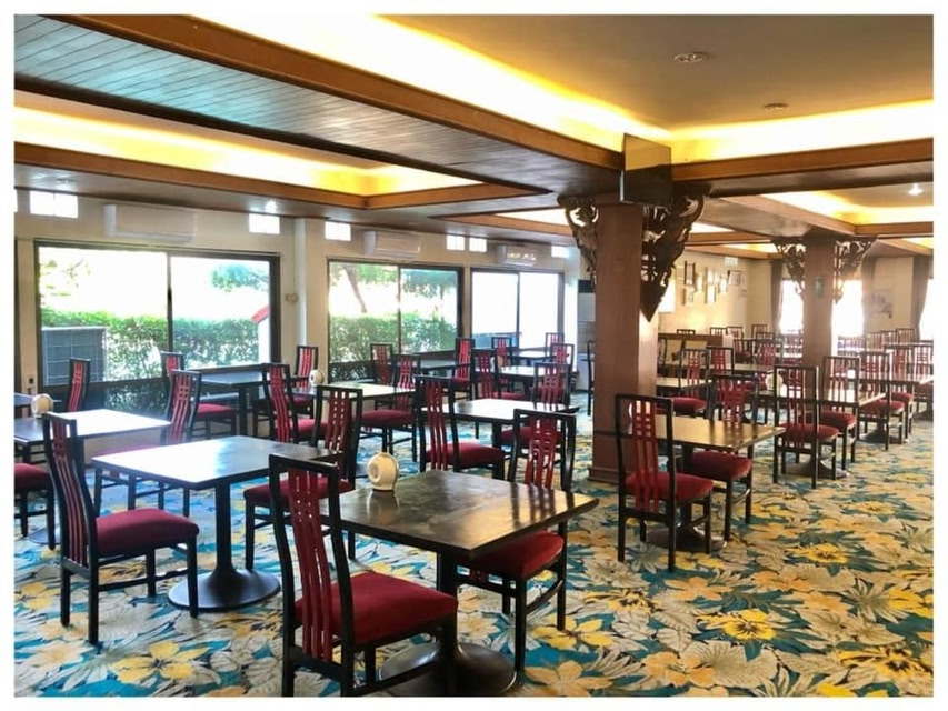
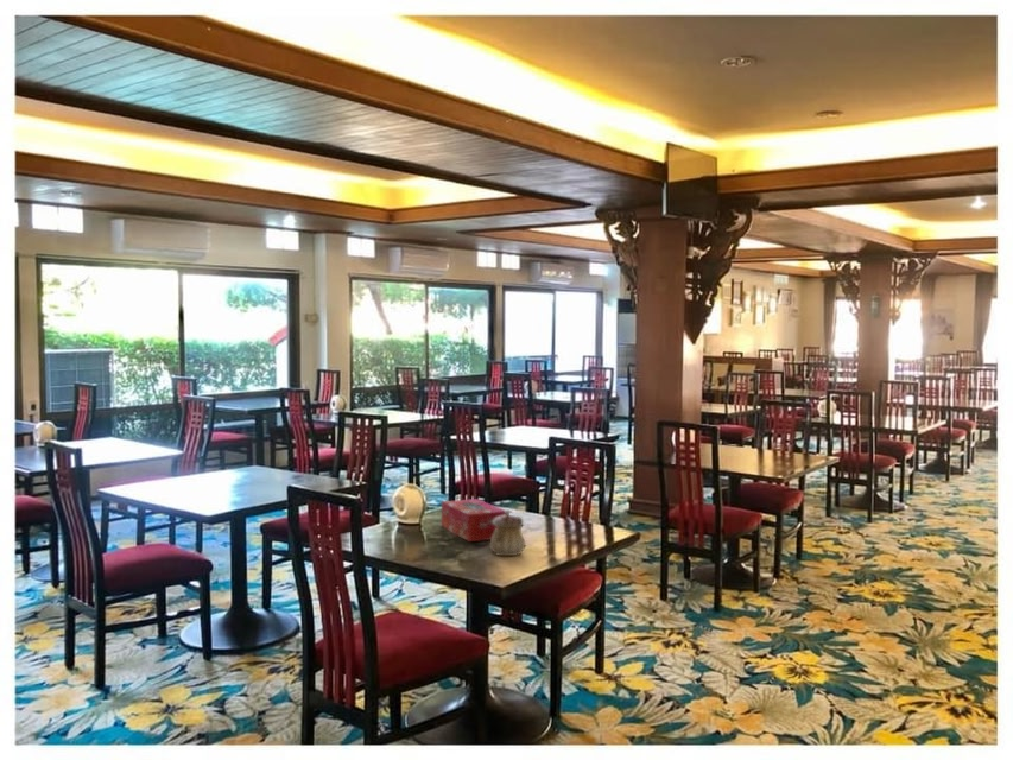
+ teapot (506, 531)
+ tissue box (473, 519)
